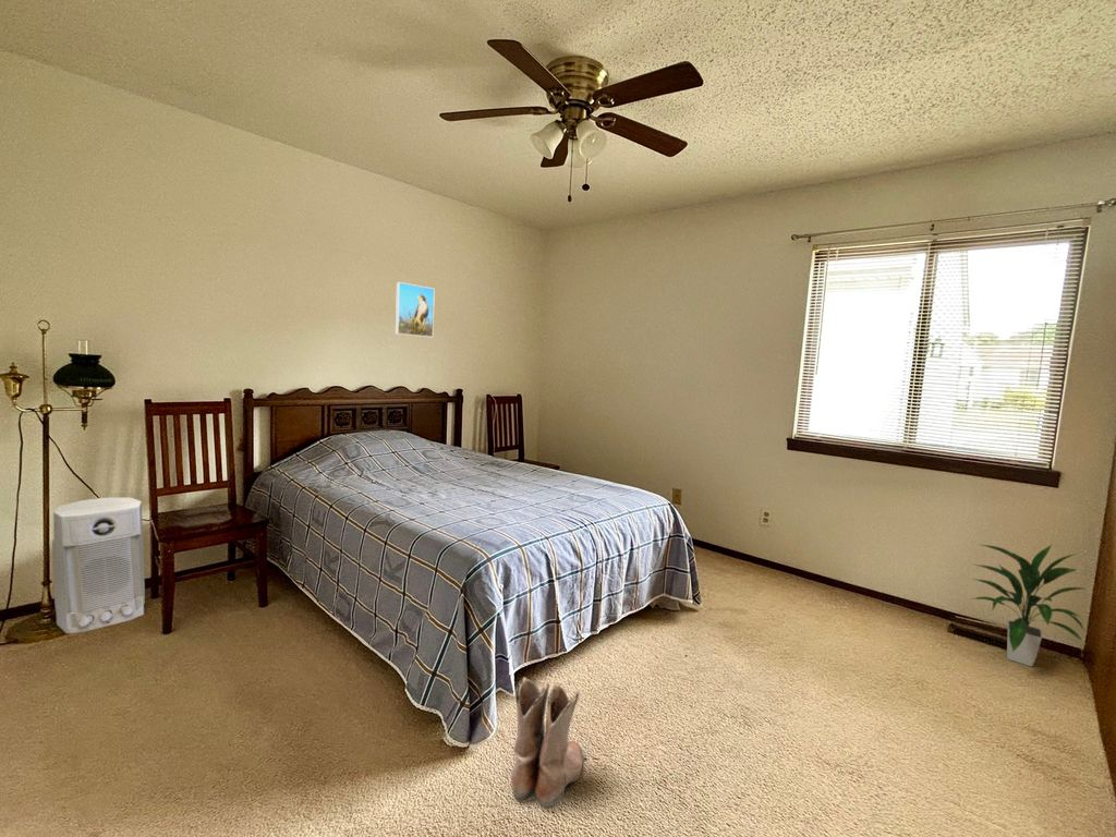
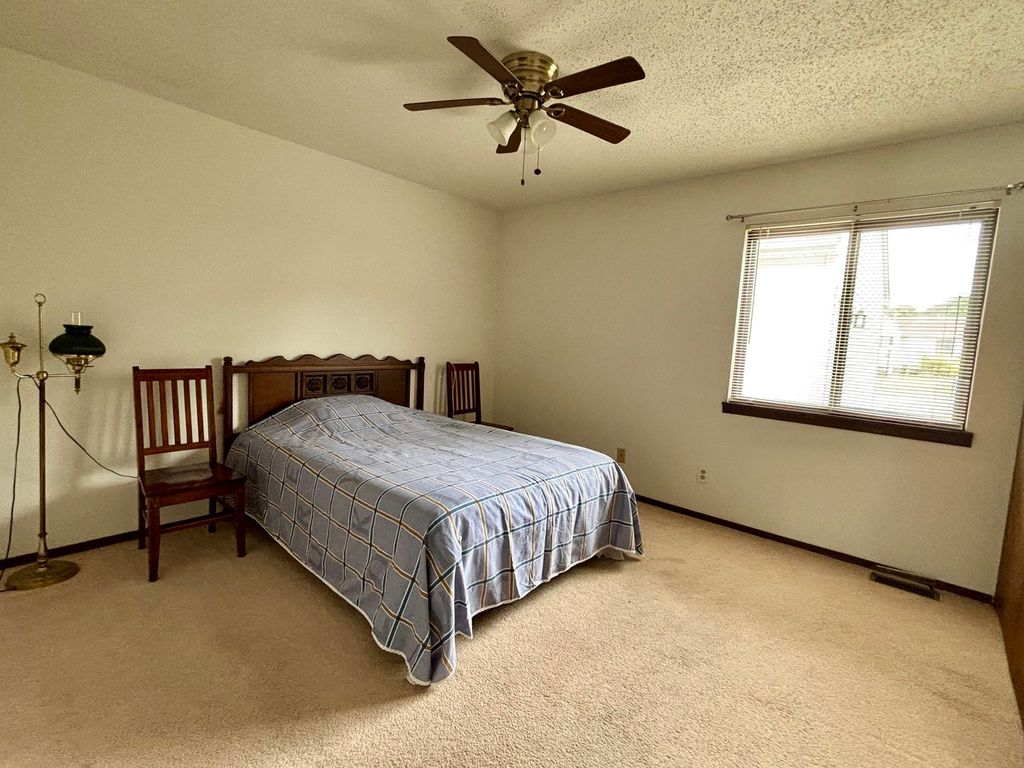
- indoor plant (1026, 602)
- air purifier (100, 559)
- boots (550, 724)
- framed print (415, 311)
